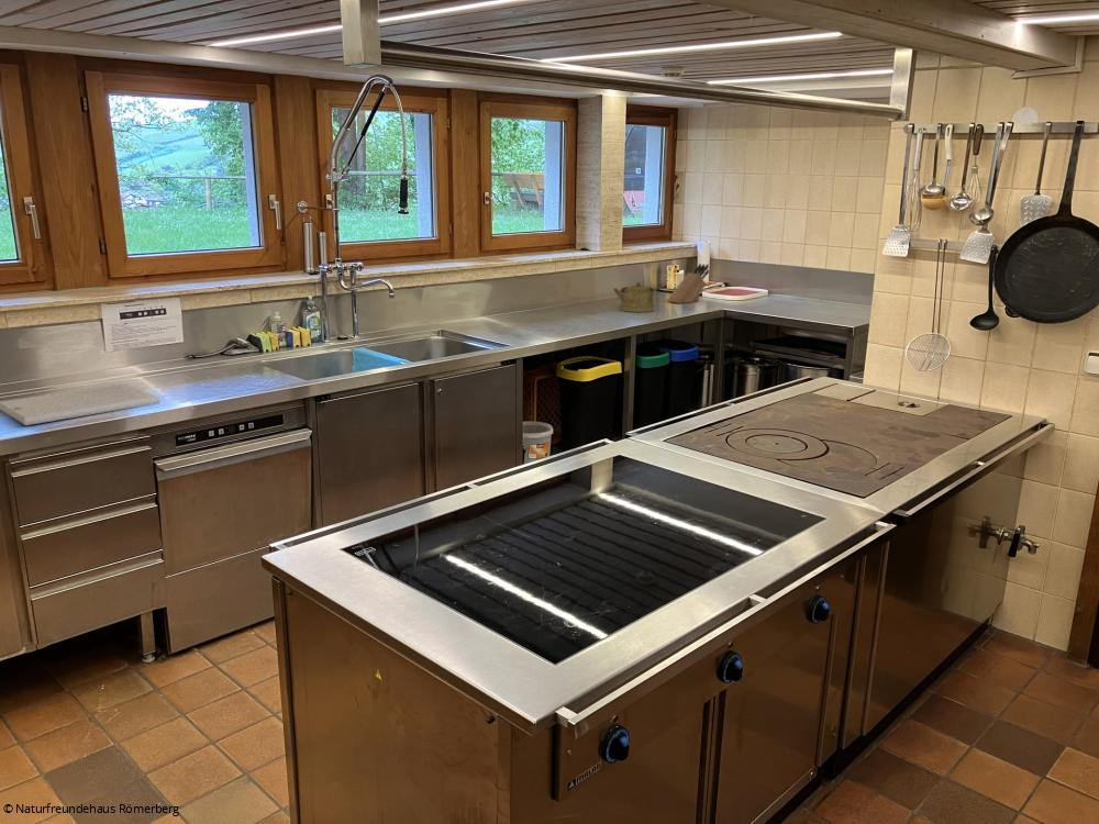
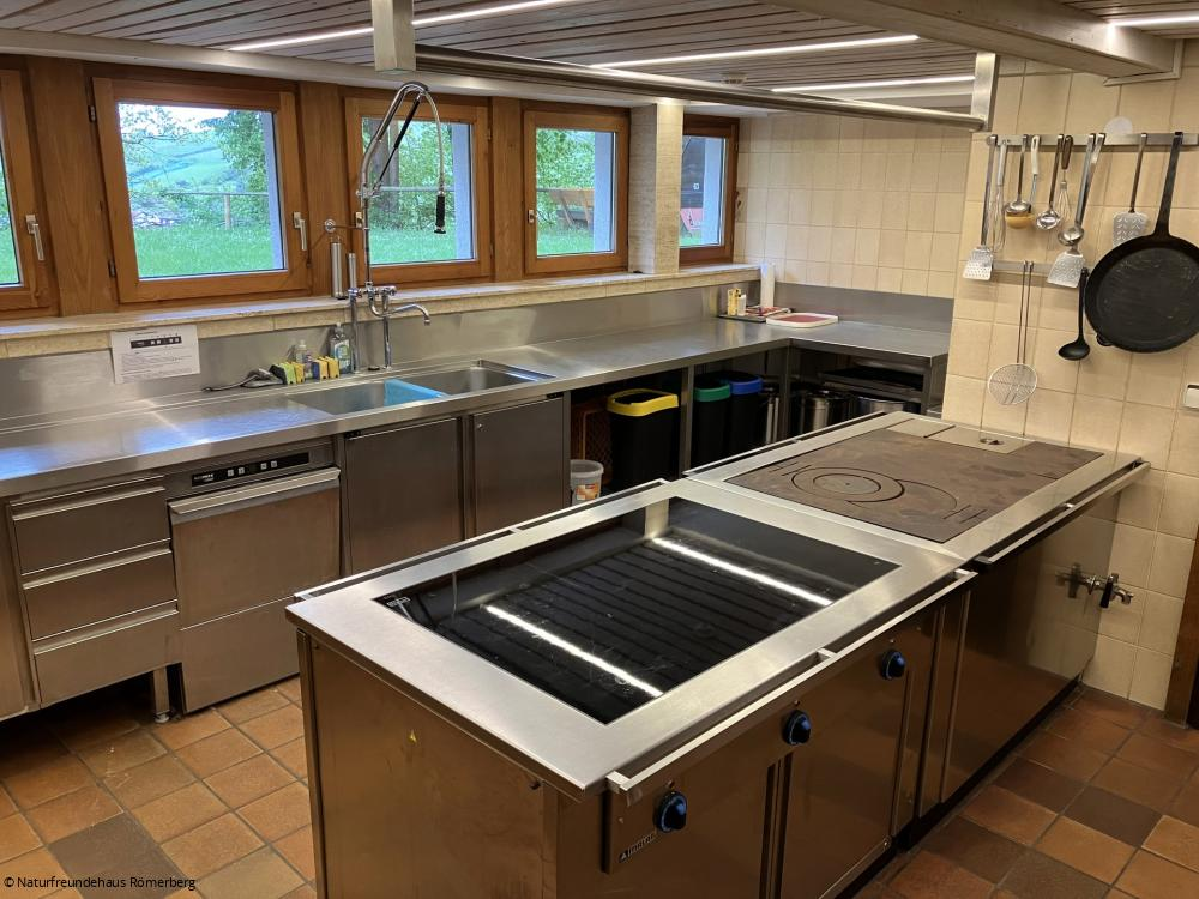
- knife block (689, 282)
- kettle (633, 296)
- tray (79, 402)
